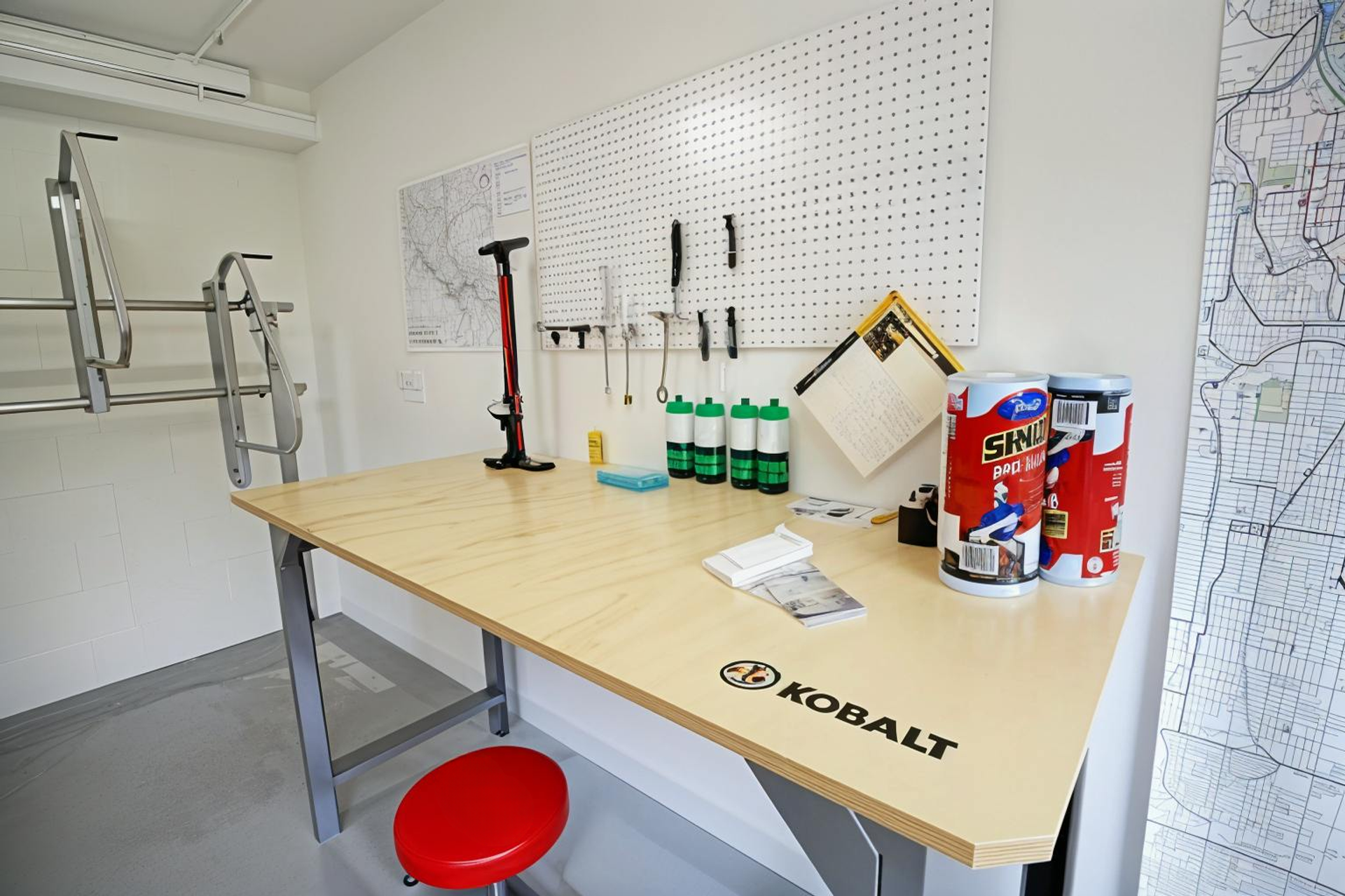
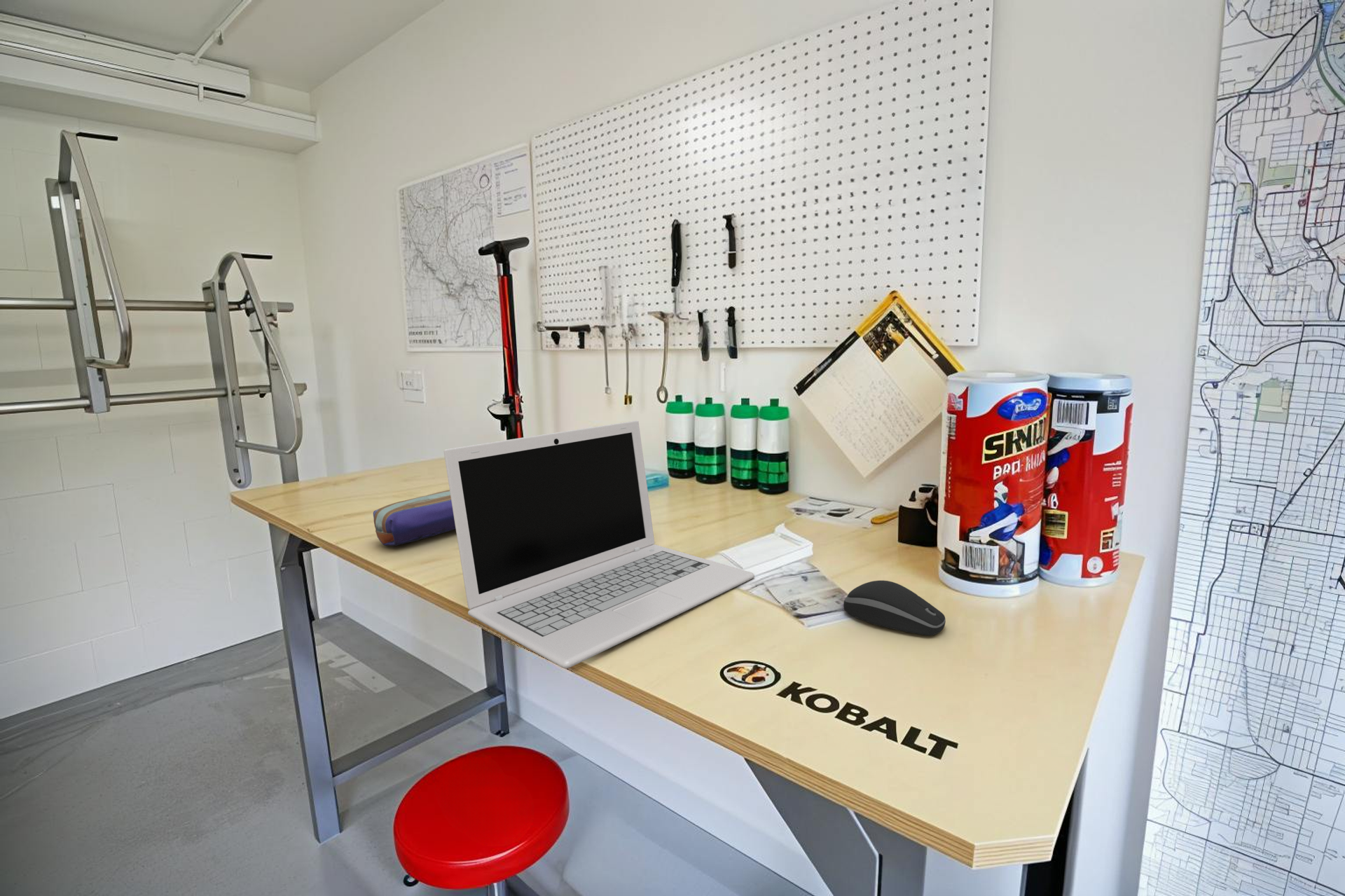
+ pencil case (436, 514)
+ laptop (609, 518)
+ computer mouse (892, 602)
